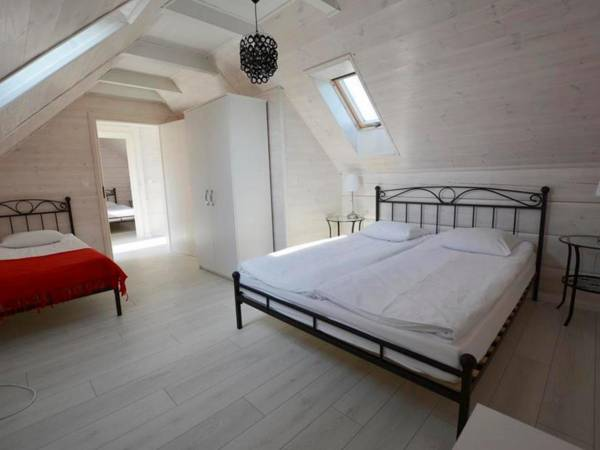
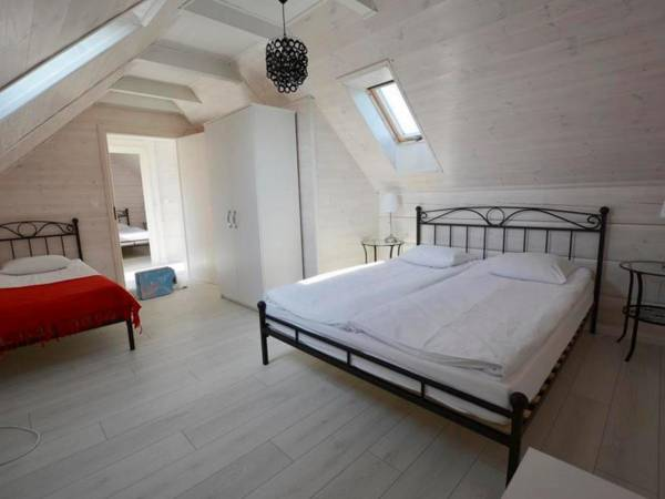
+ can (164, 281)
